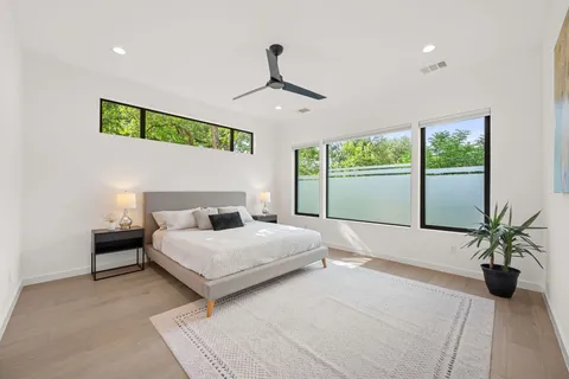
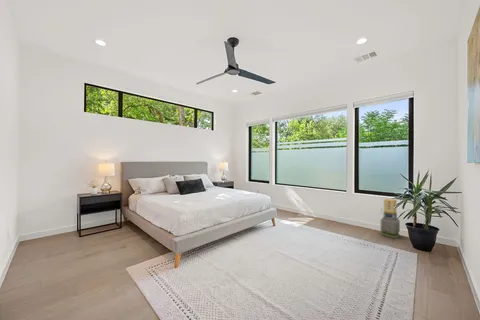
+ lantern (390, 217)
